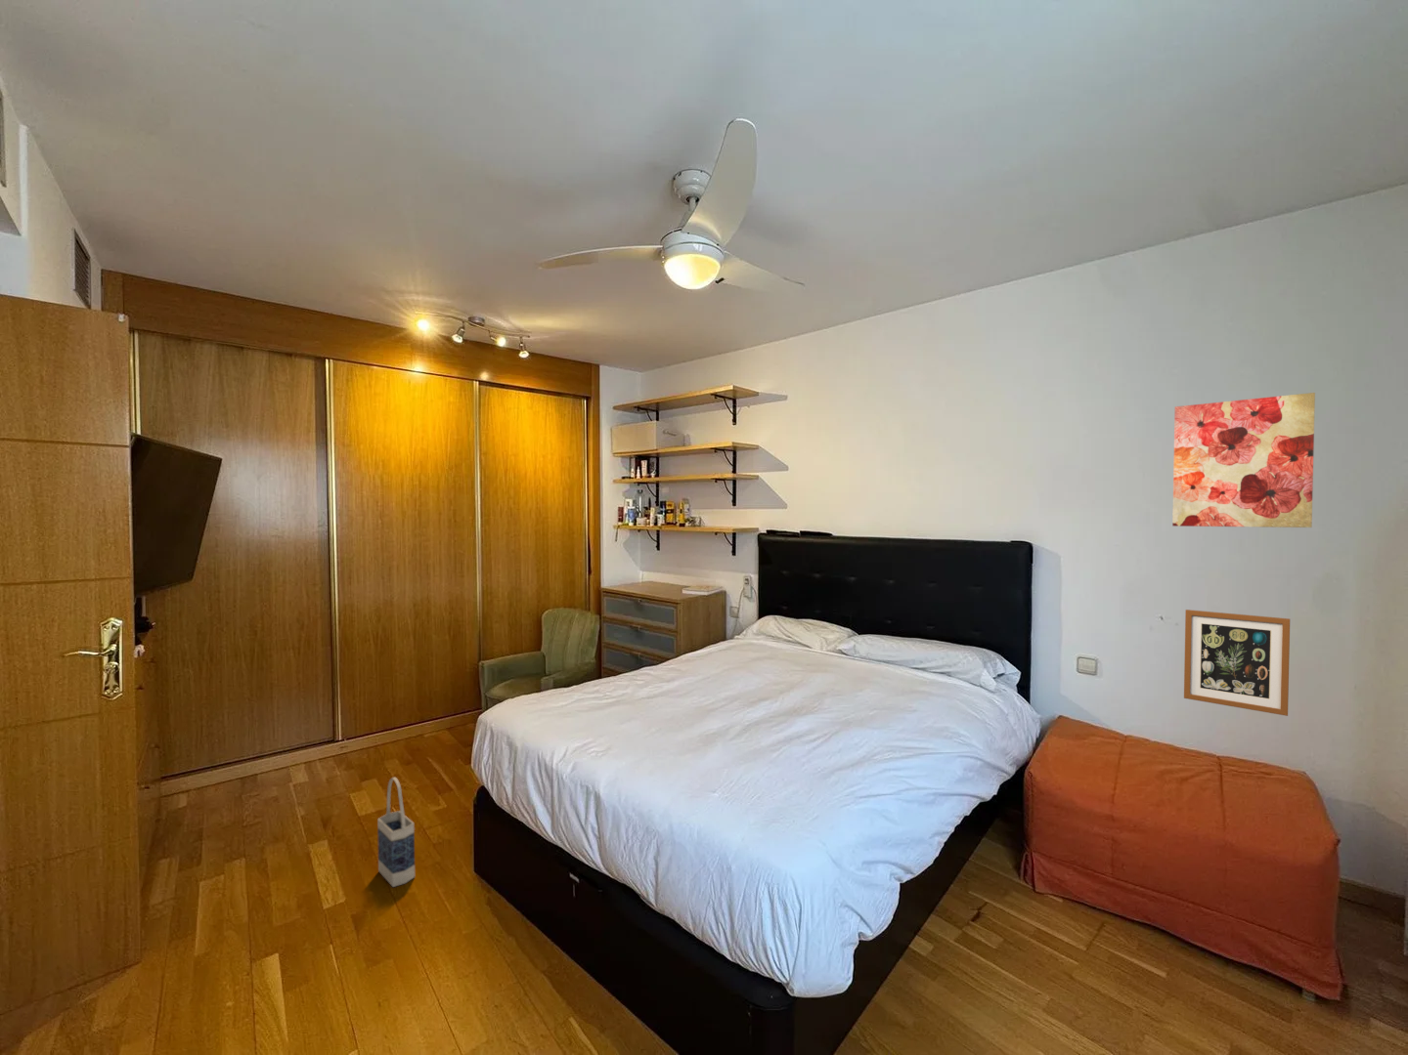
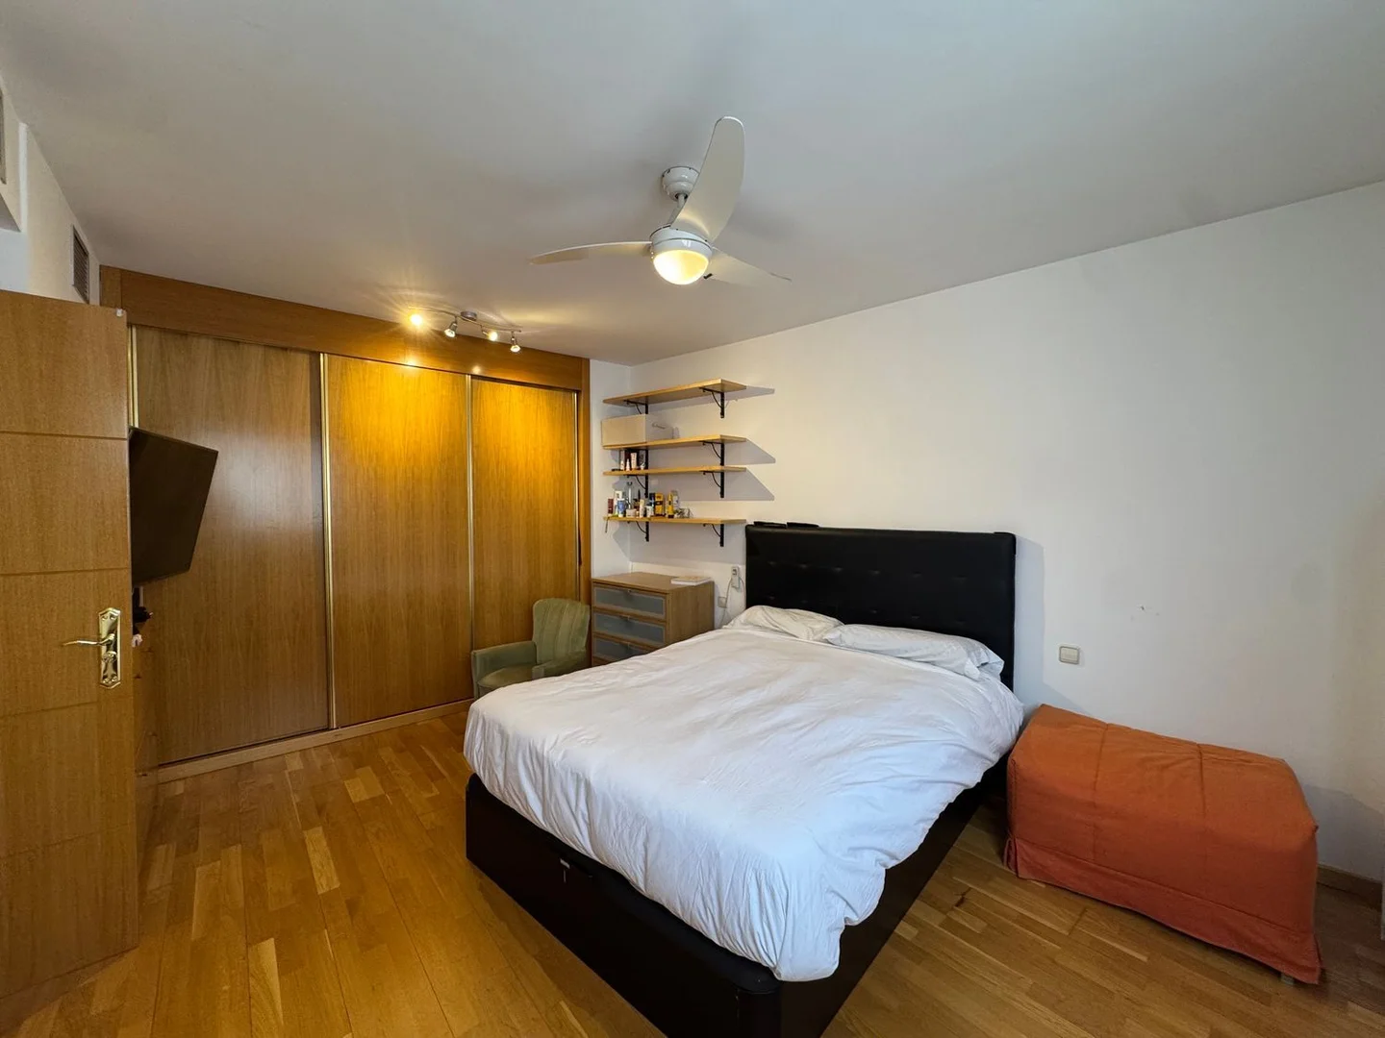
- wall art (1238, 463)
- bag (395, 827)
- wall art (1234, 659)
